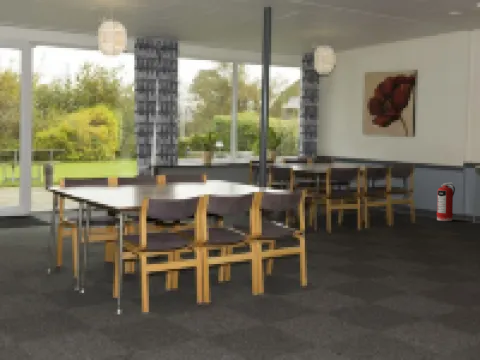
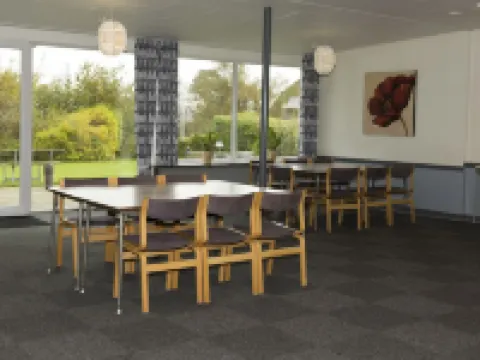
- fire extinguisher (448, 201)
